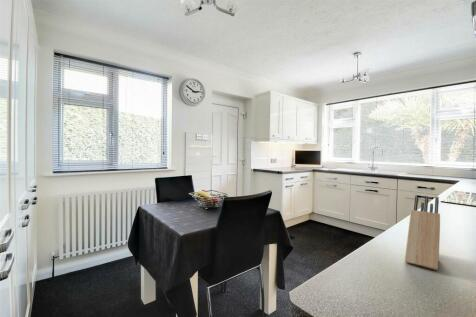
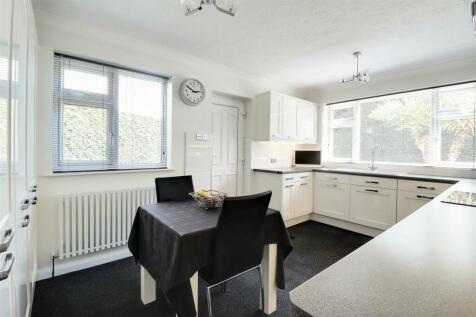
- knife block (424, 226)
